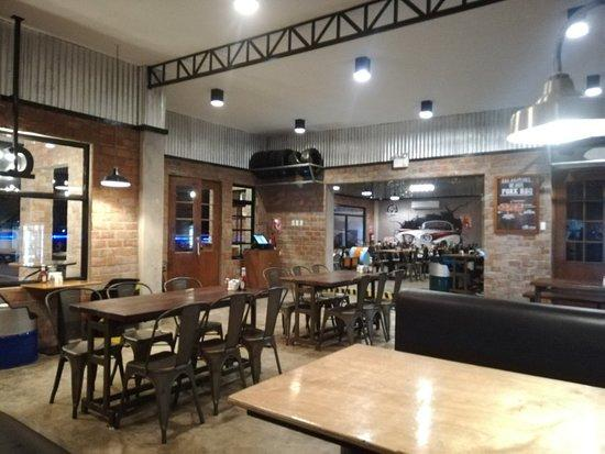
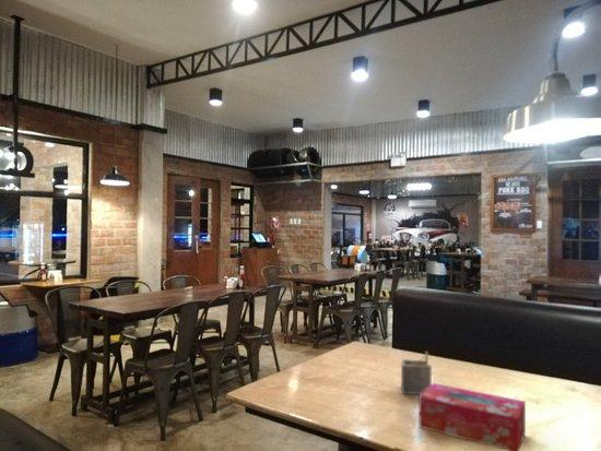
+ tissue box (471, 414)
+ napkin holder (415, 371)
